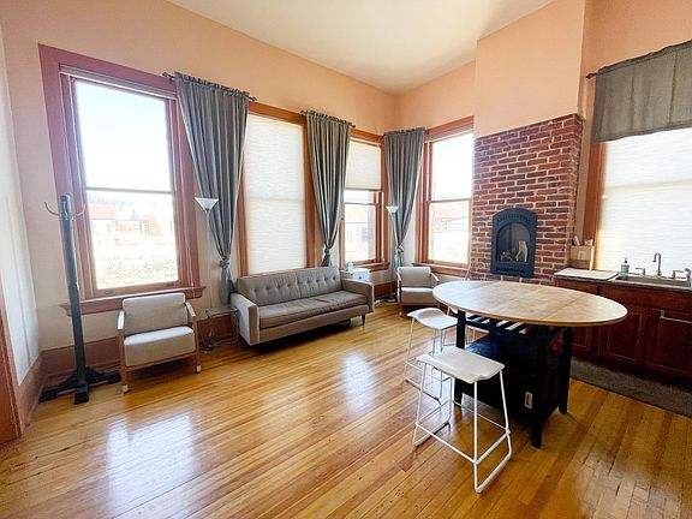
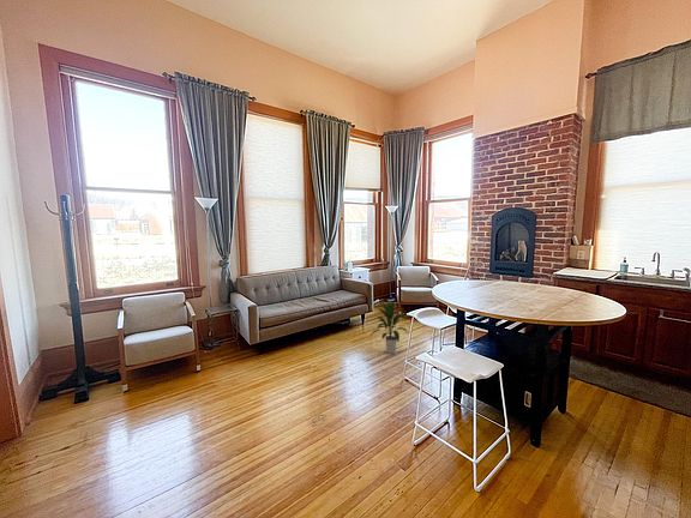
+ indoor plant (389, 325)
